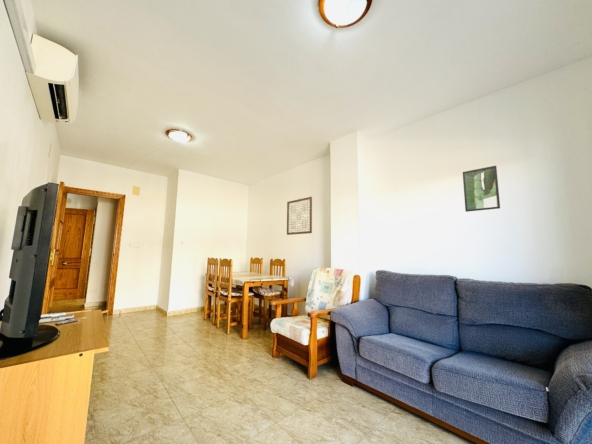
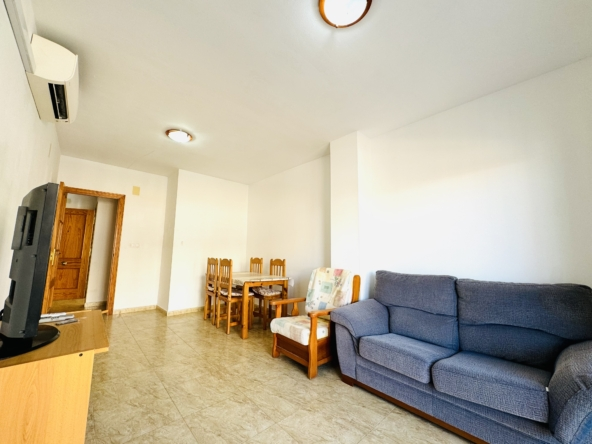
- wall art (298, 215)
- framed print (480, 189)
